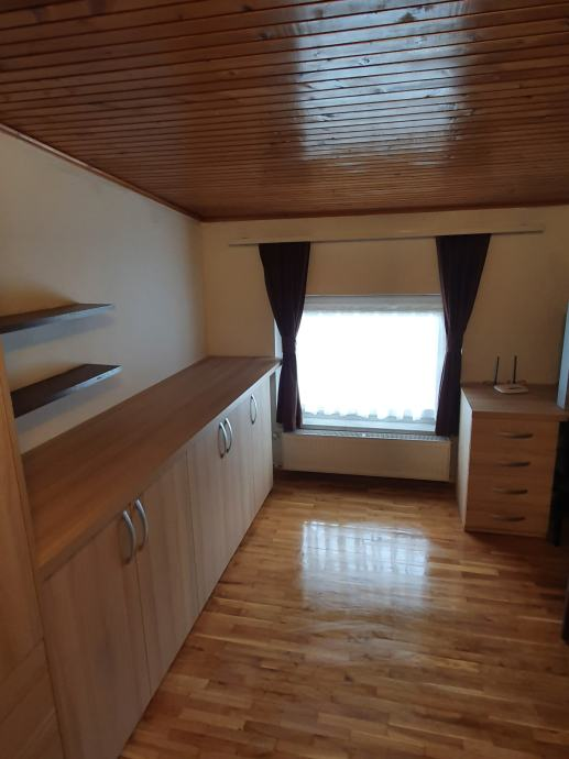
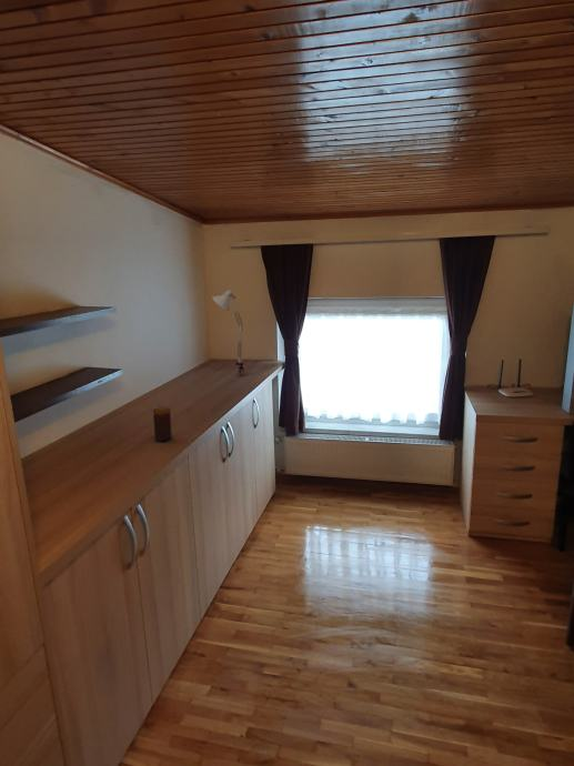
+ candle (162, 423)
+ desk lamp (239, 330)
